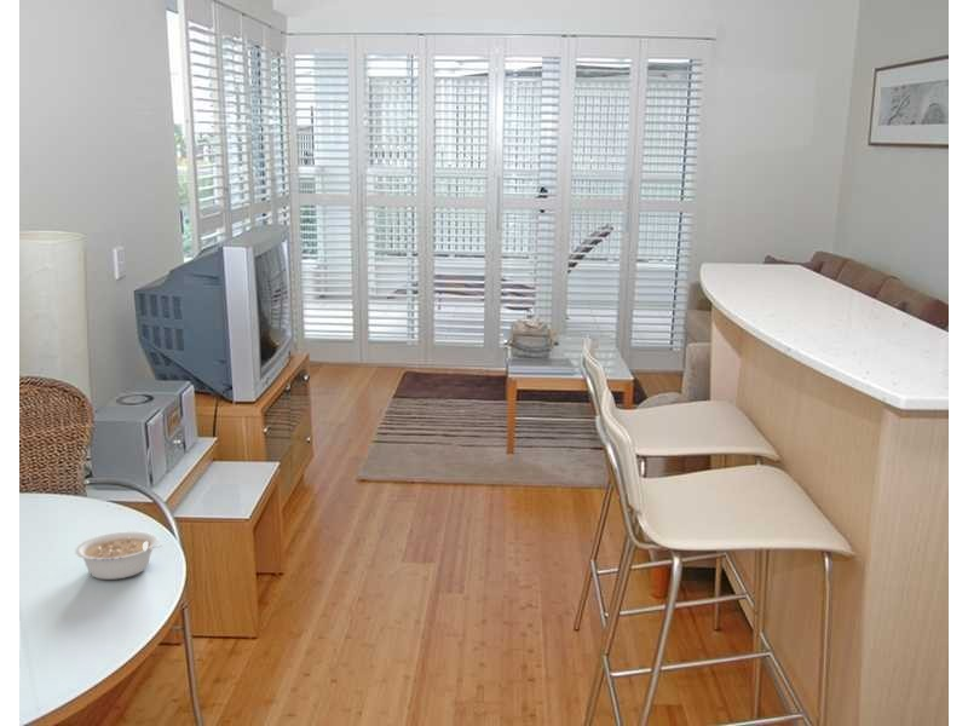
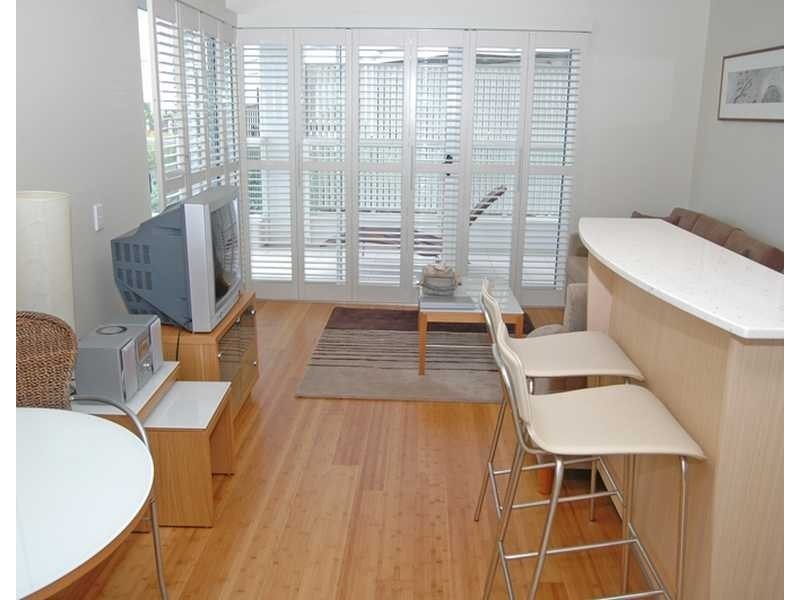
- legume (121, 554)
